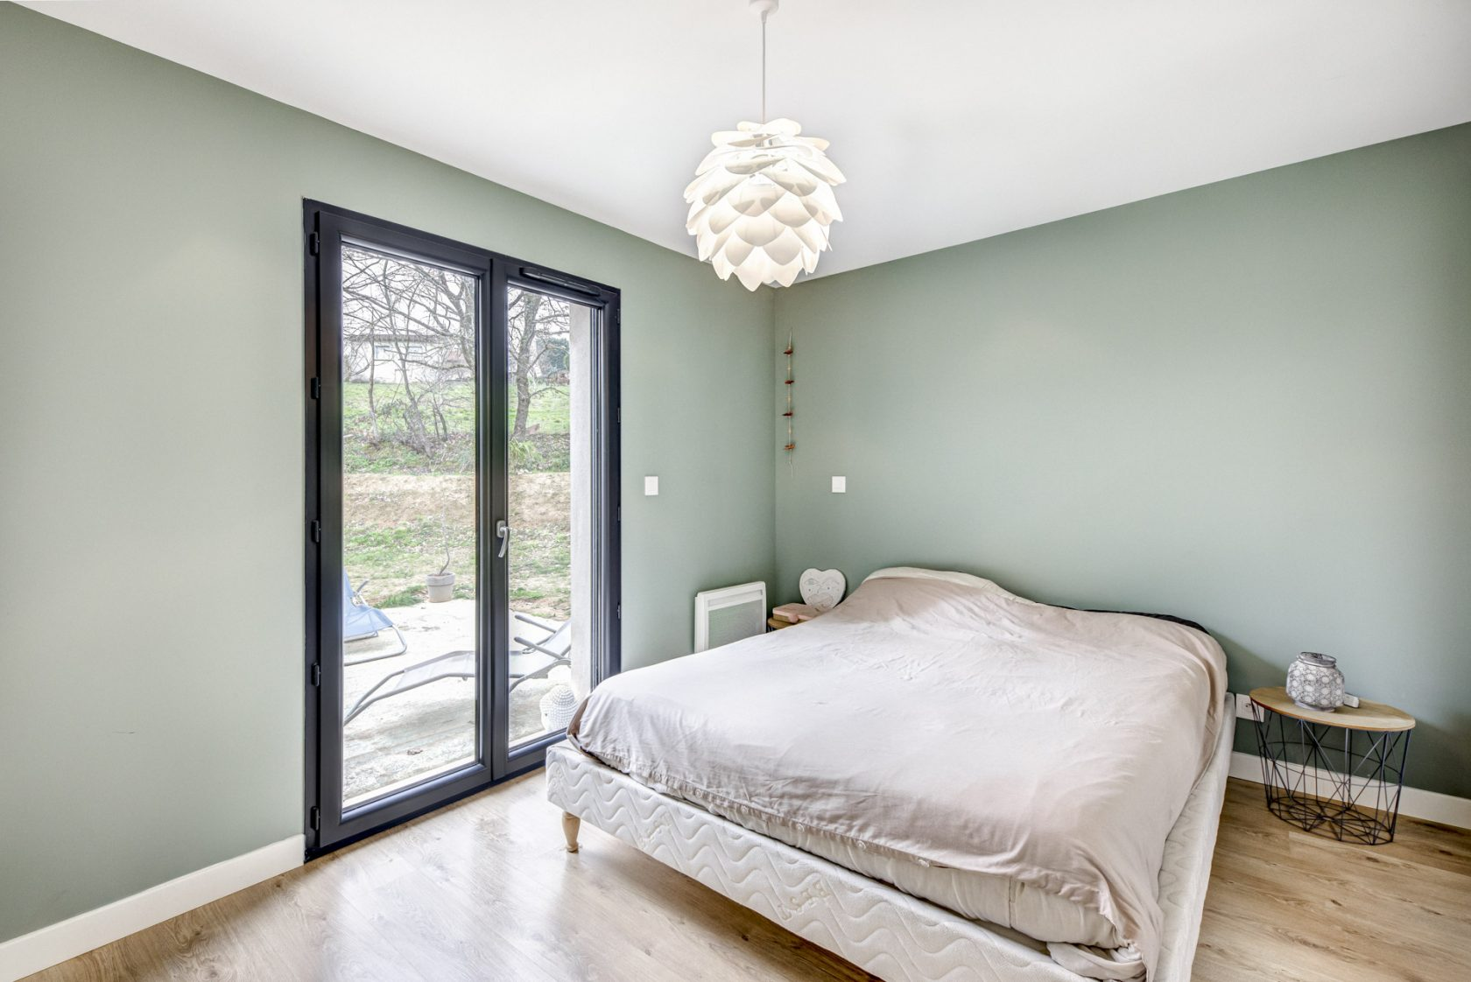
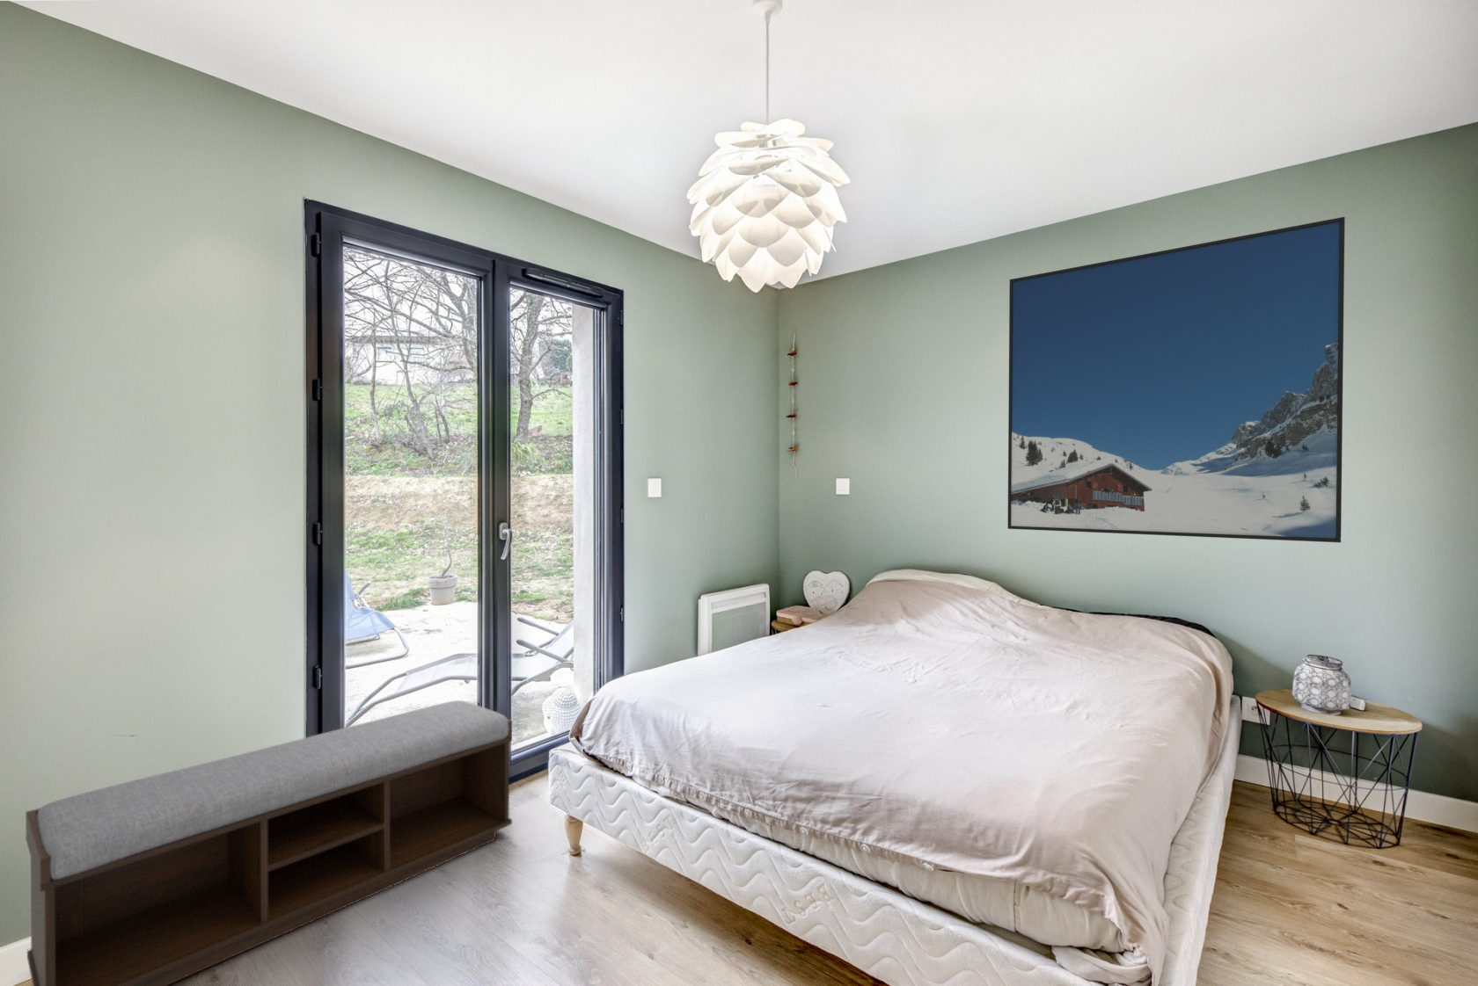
+ bench (309, 822)
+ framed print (1153, 394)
